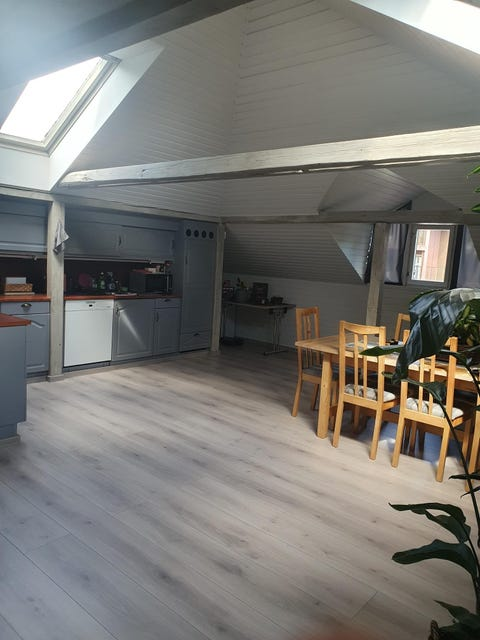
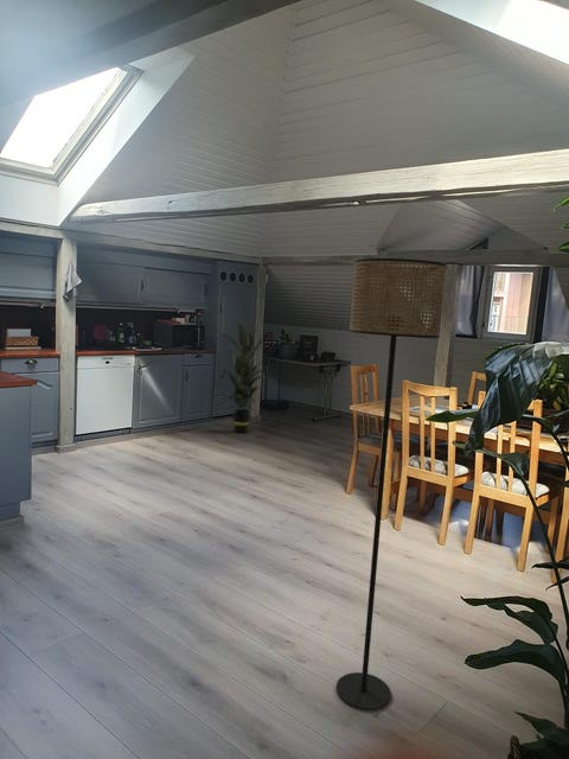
+ floor lamp (381, 487)
+ indoor plant (238, 377)
